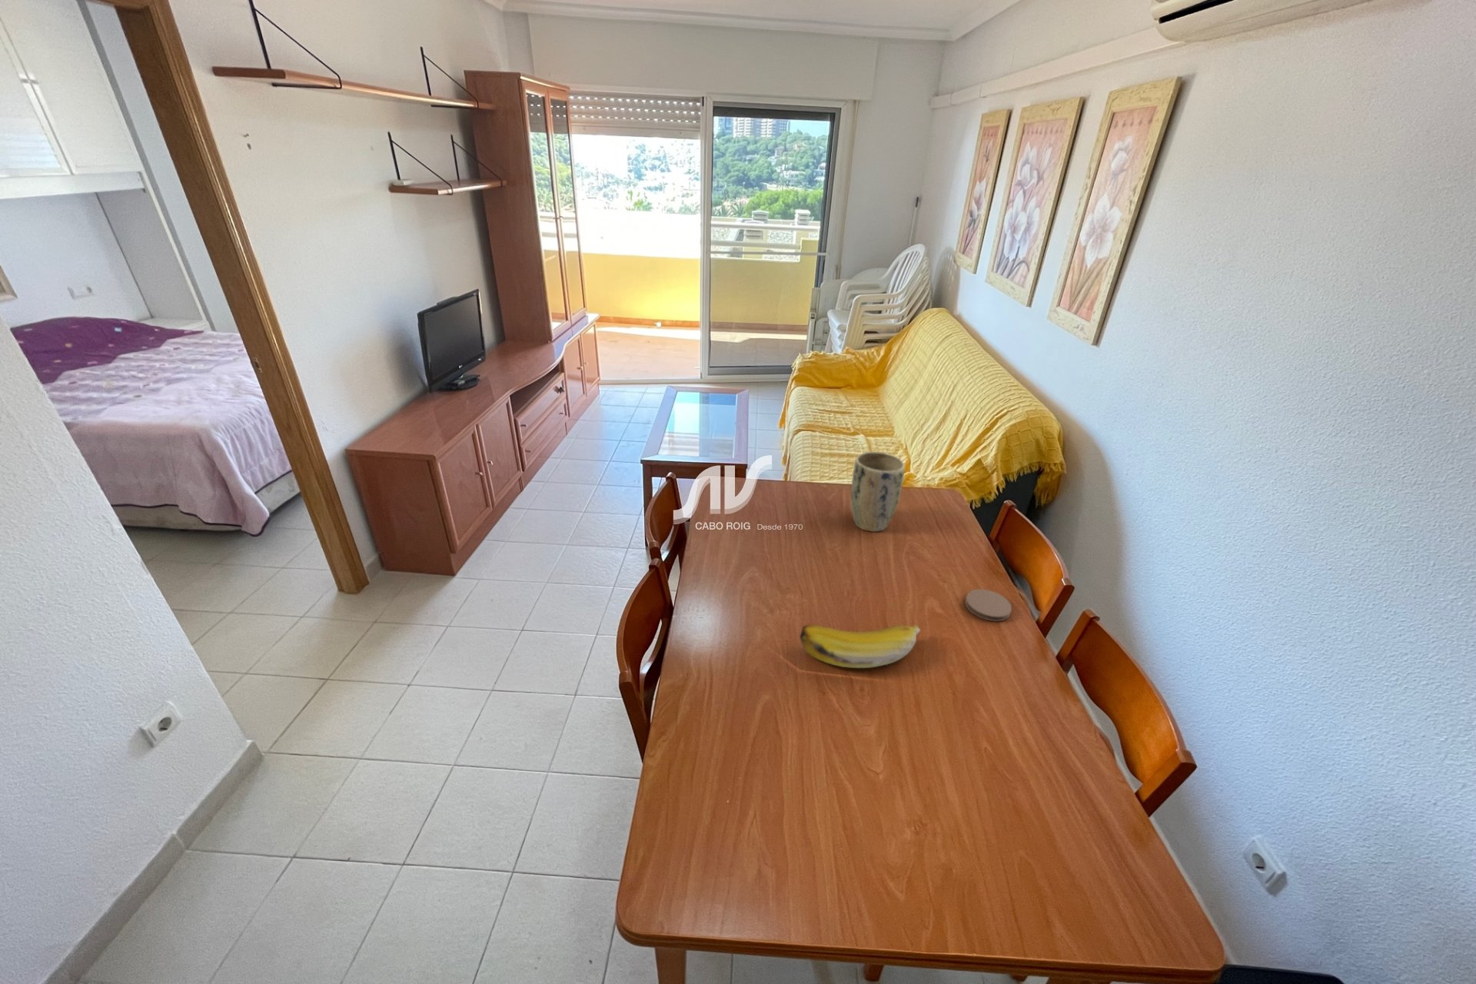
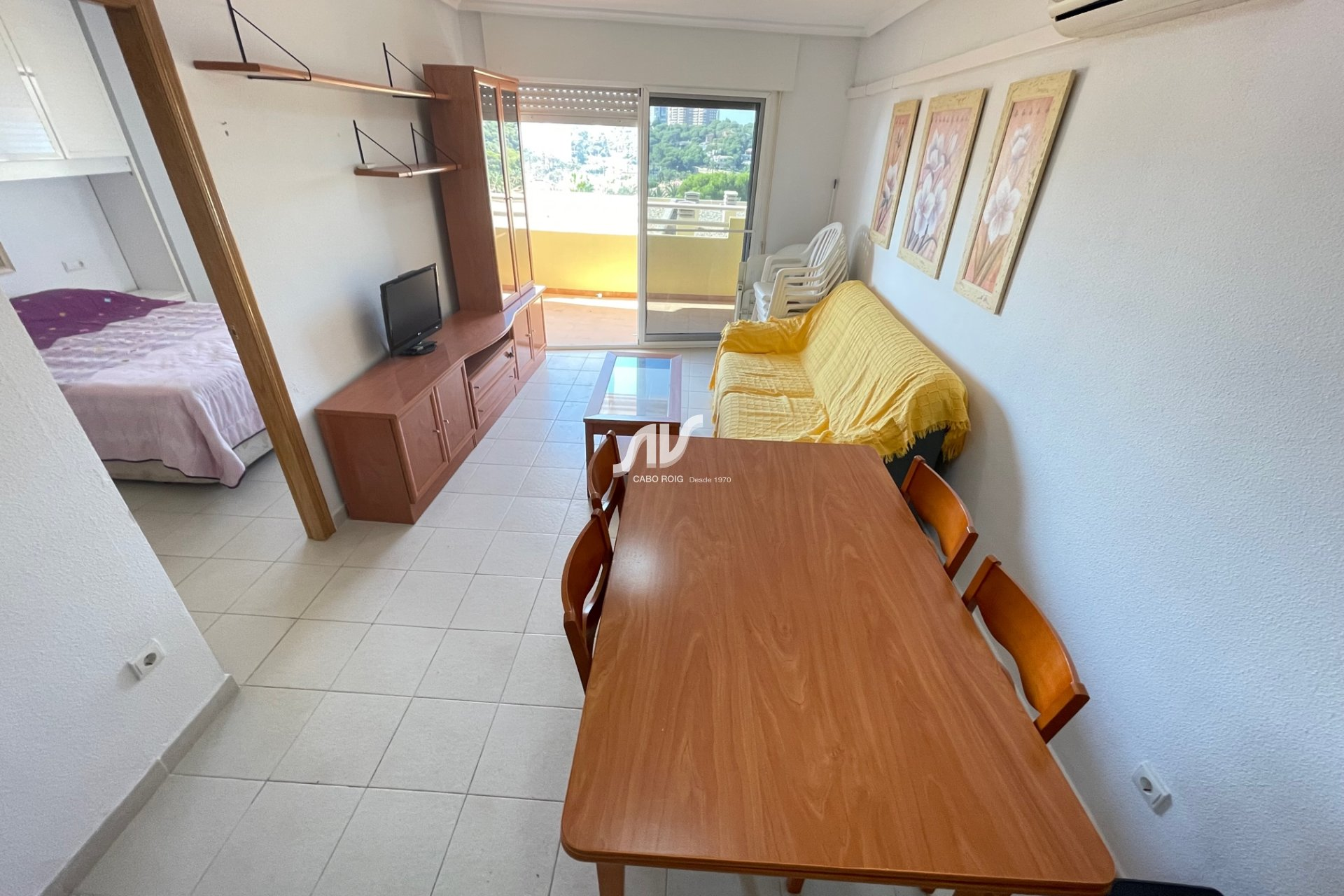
- coaster (987, 604)
- plant pot (875, 493)
- banana (860, 634)
